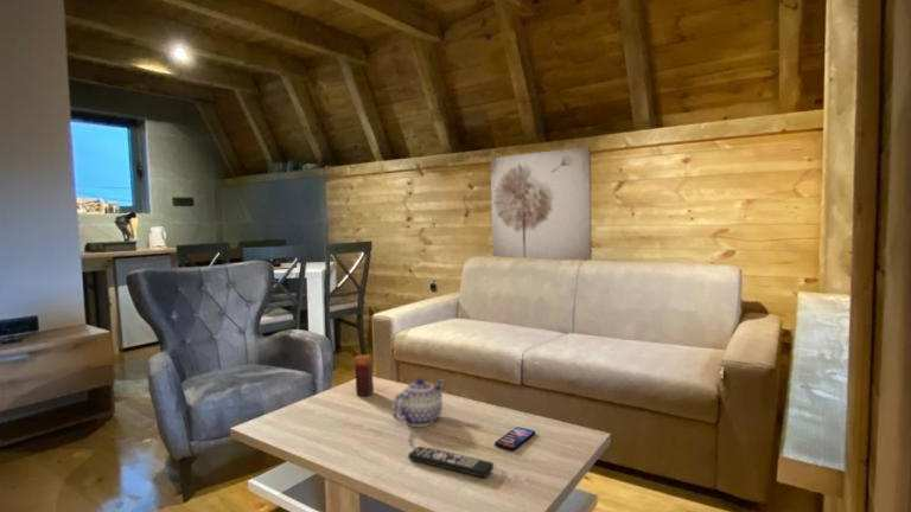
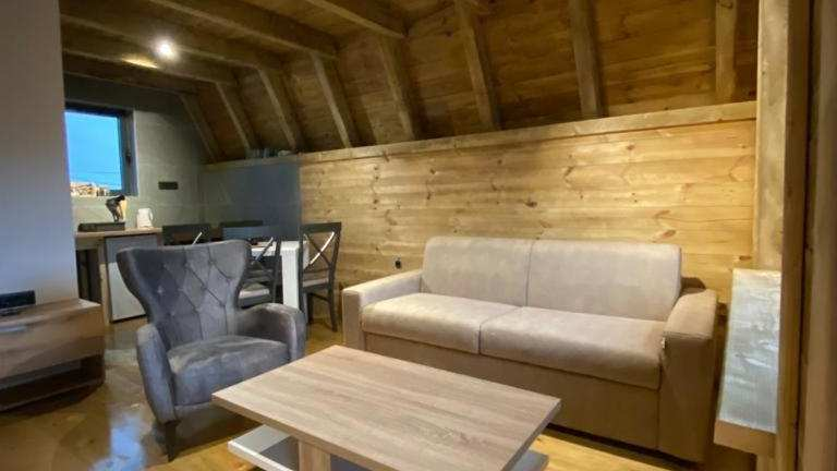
- teapot (419, 399)
- remote control (450, 461)
- wall art (539, 206)
- smartphone (515, 437)
- candle (363, 375)
